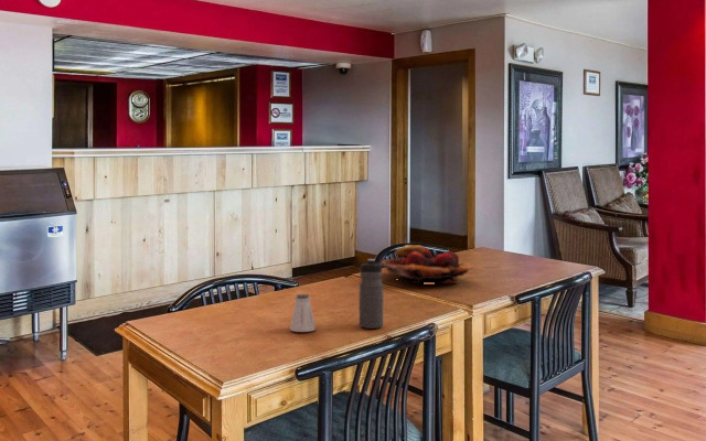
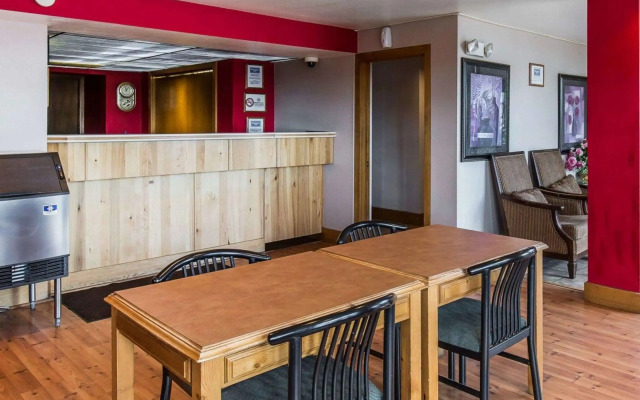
- fruit basket (422, 262)
- water bottle (371, 292)
- saltshaker (302, 312)
